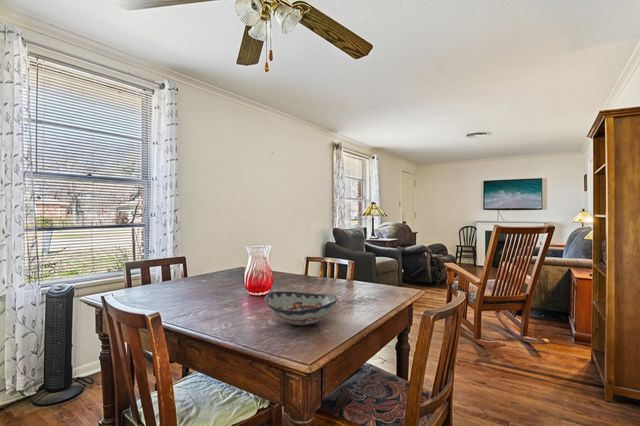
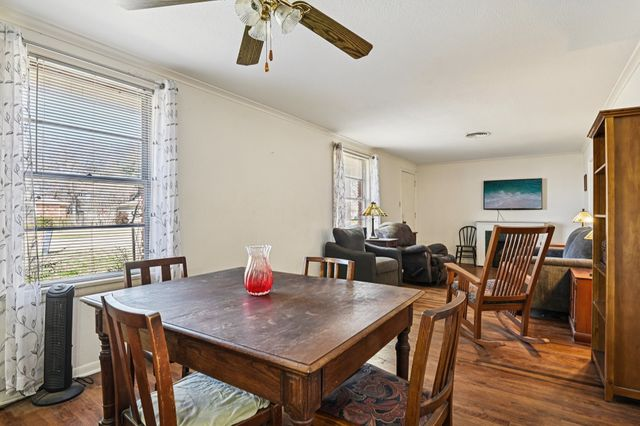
- decorative bowl (301, 309)
